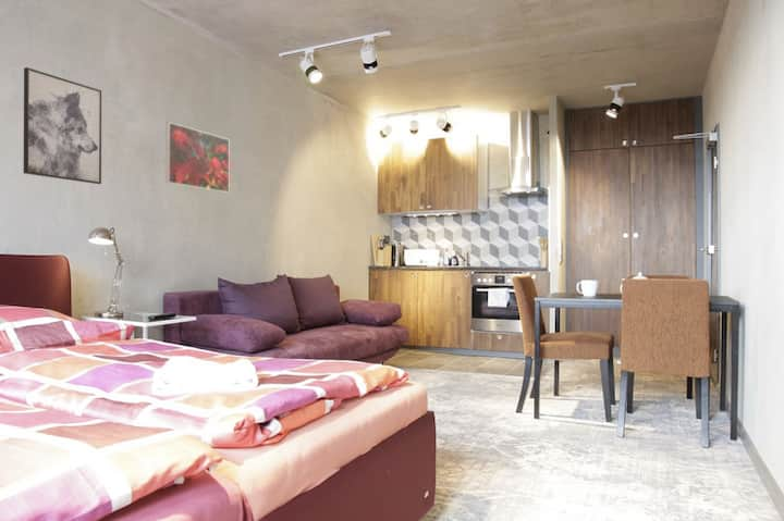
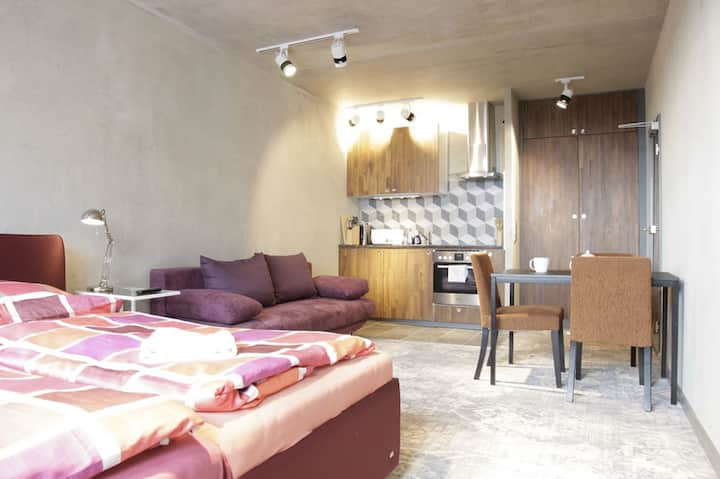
- wall art (64, 129)
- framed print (199, 159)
